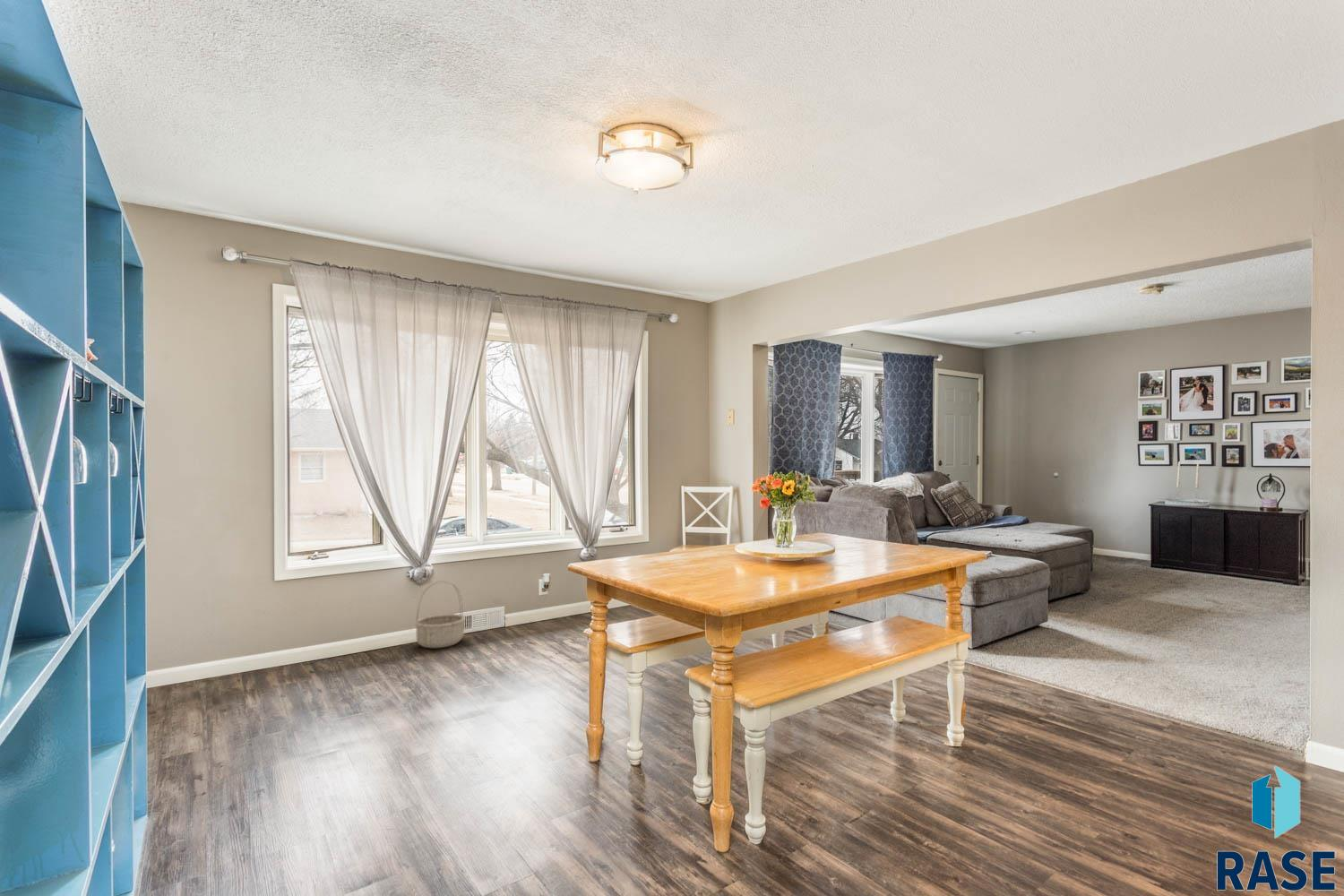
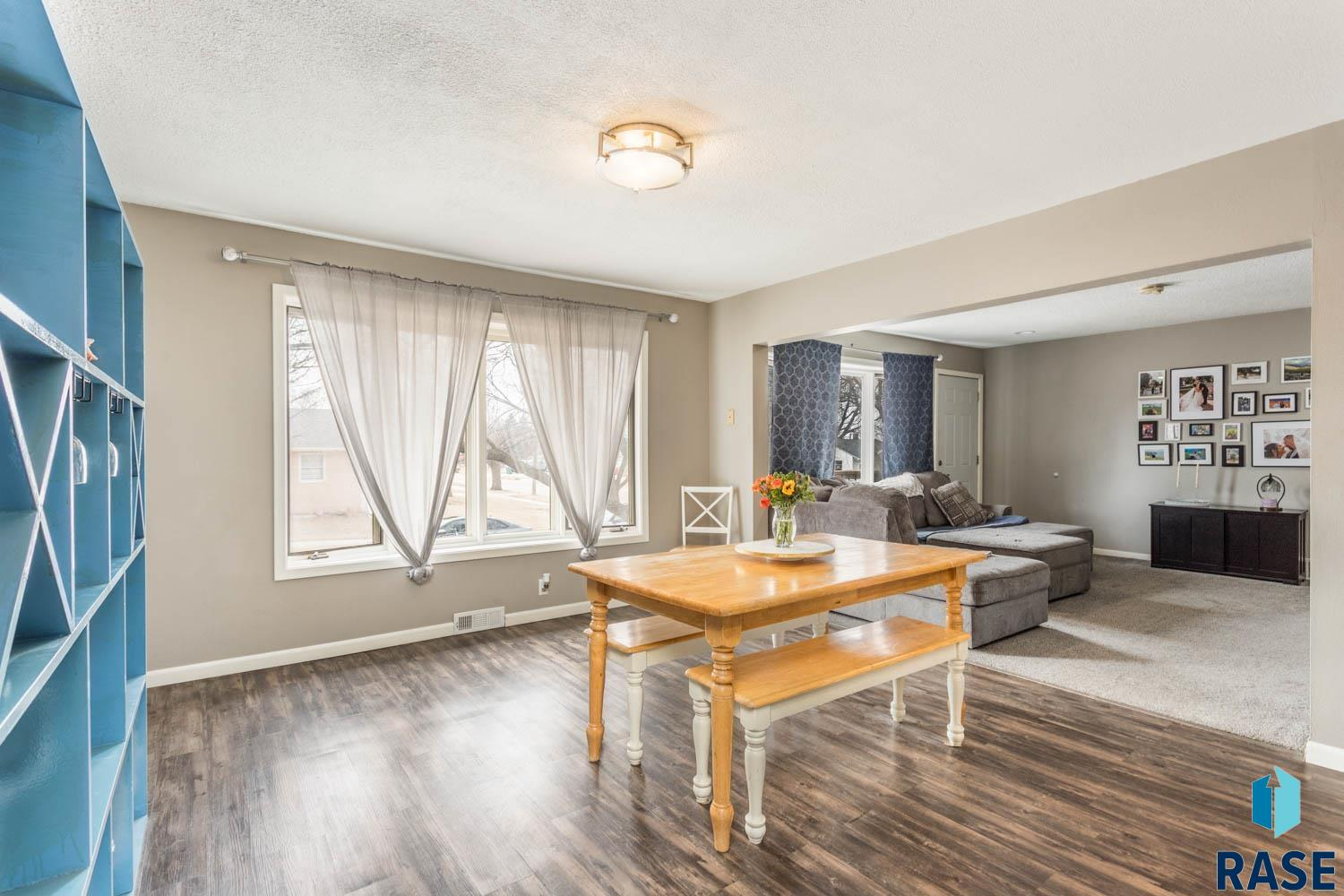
- basket (440, 615)
